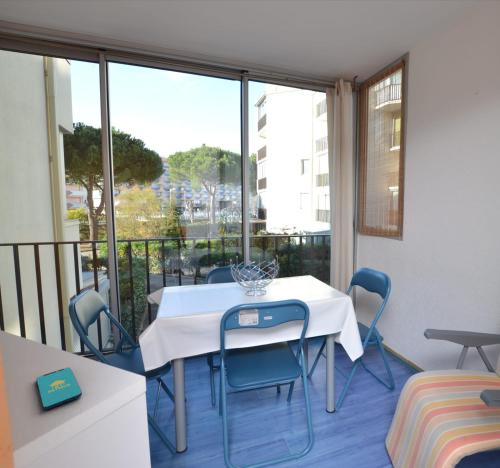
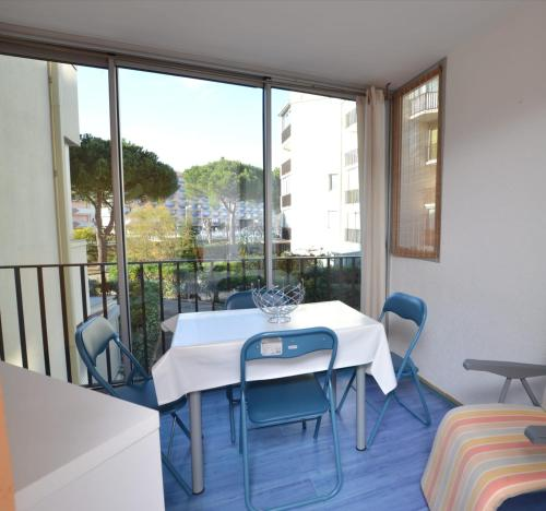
- smartphone (58, 386)
